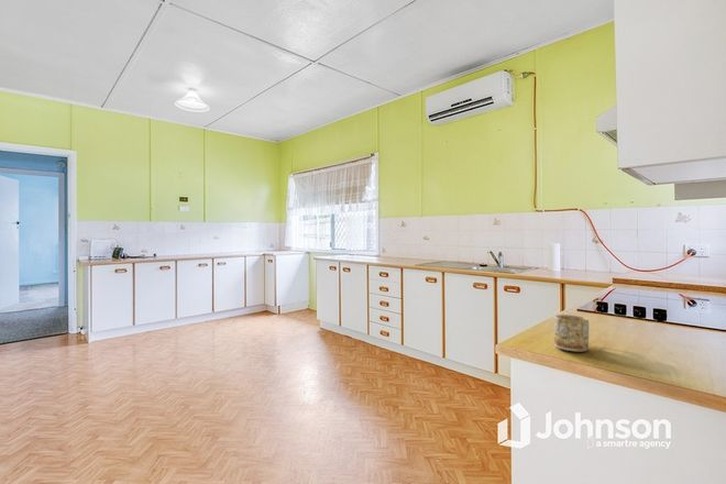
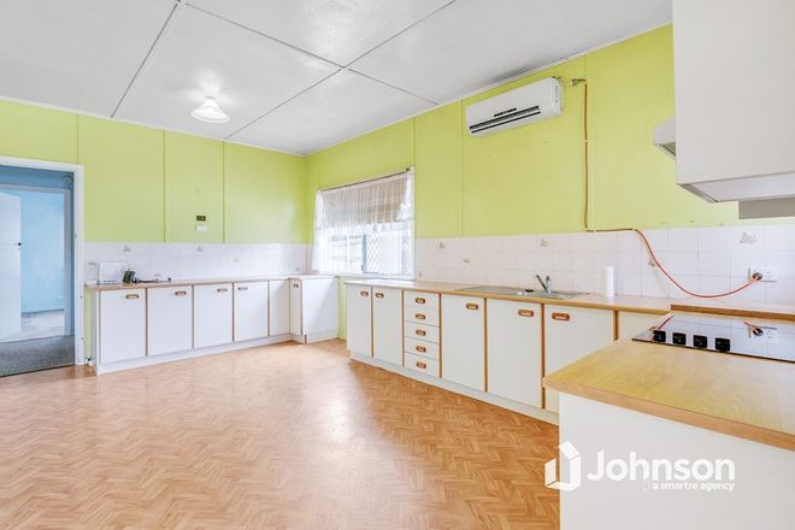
- mug (573, 331)
